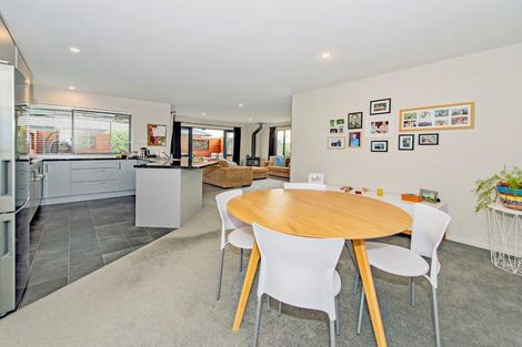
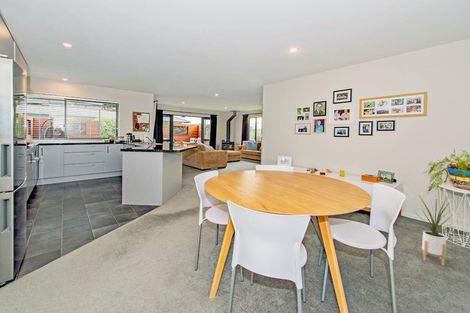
+ house plant (434, 225)
